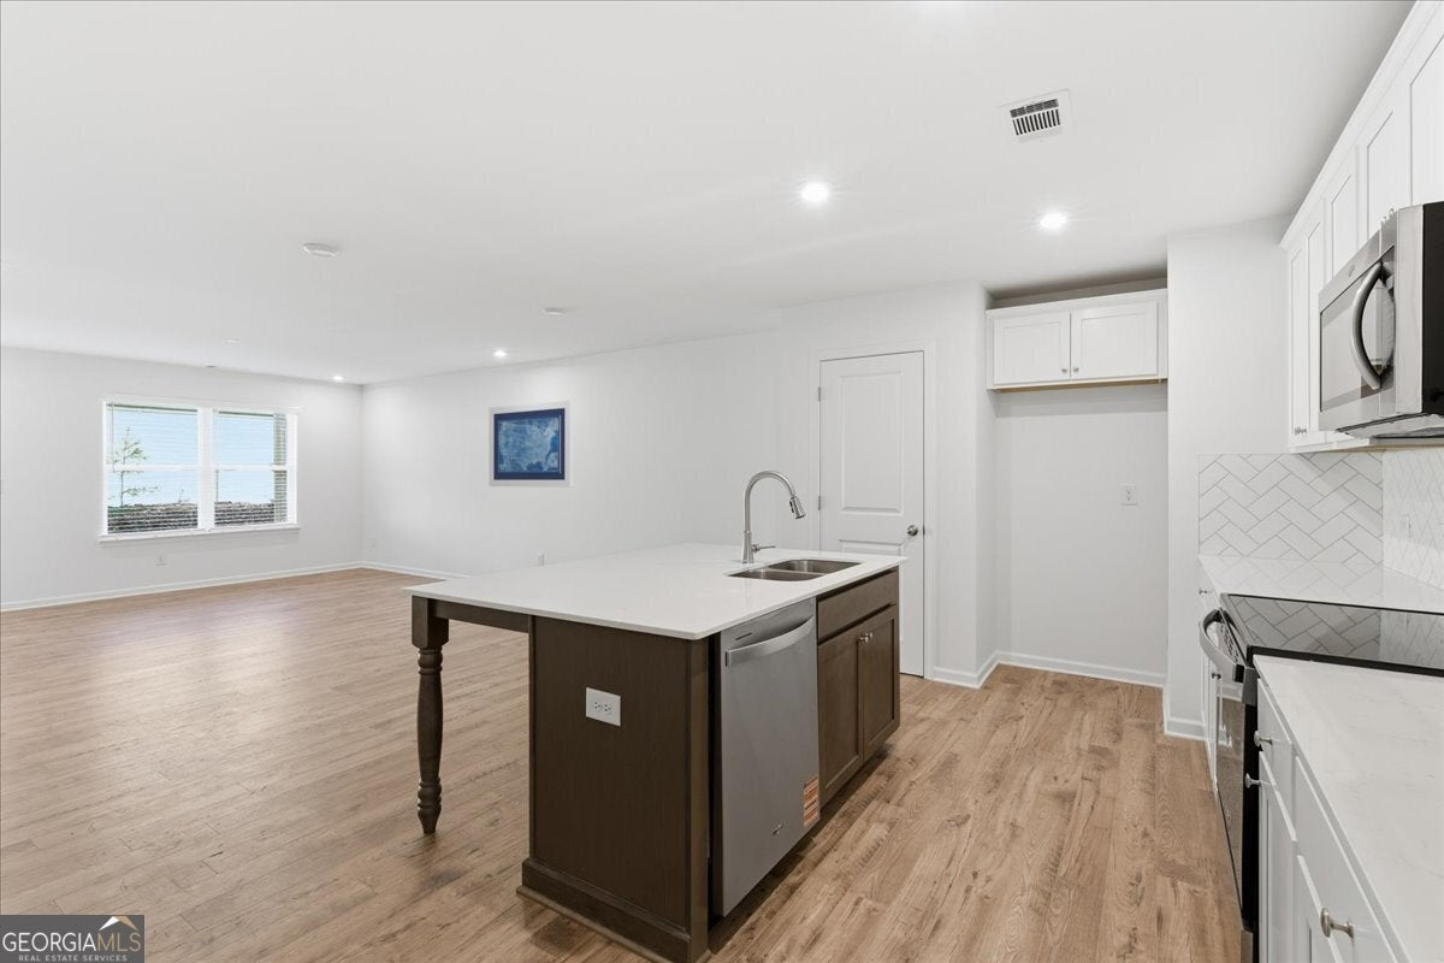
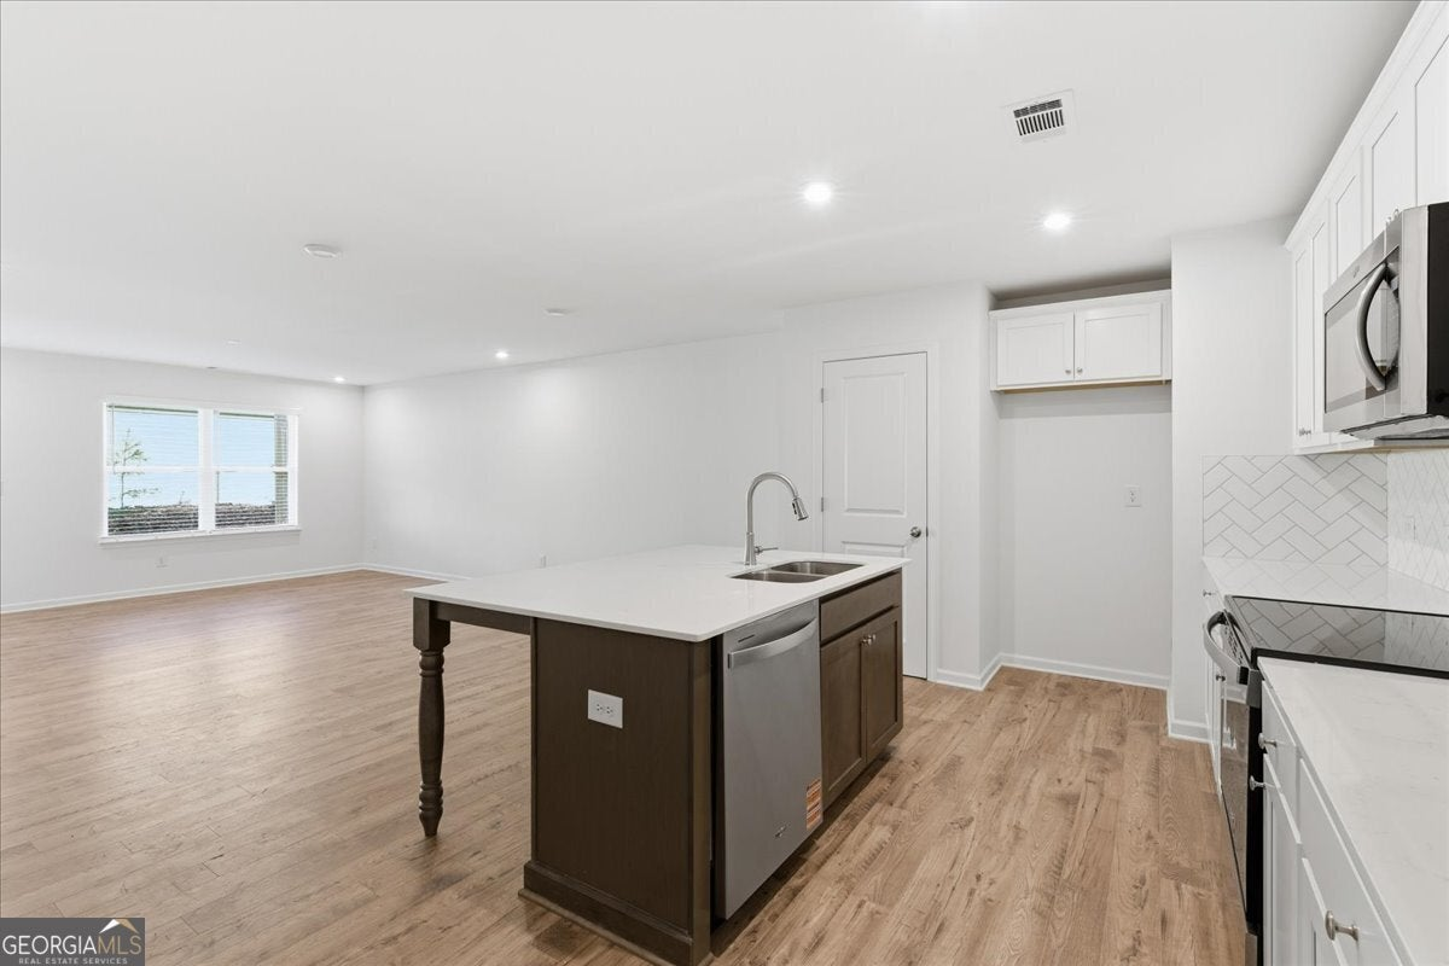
- wall art (528, 445)
